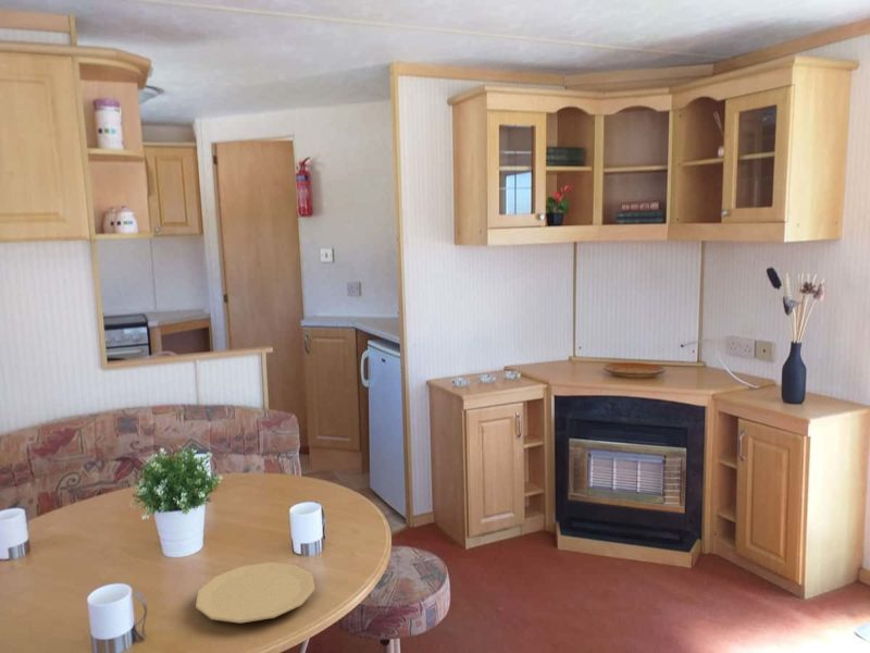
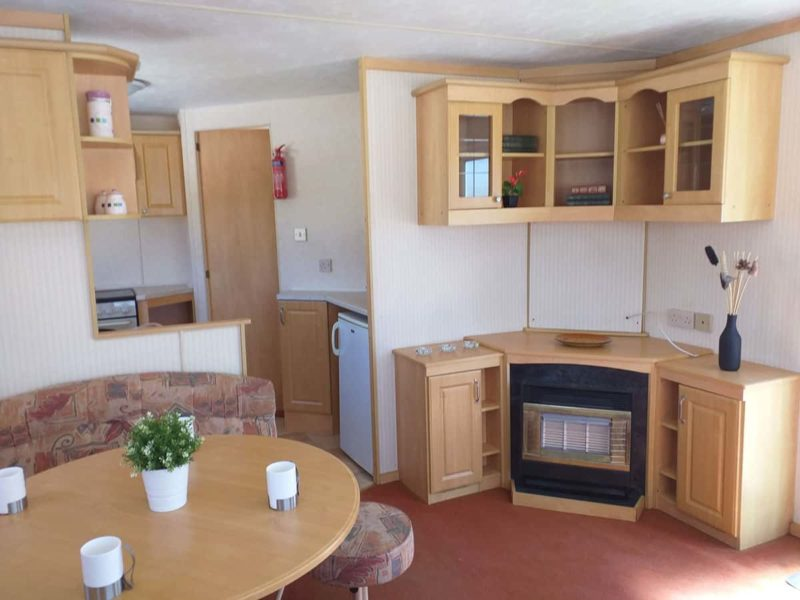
- plate (257, 594)
